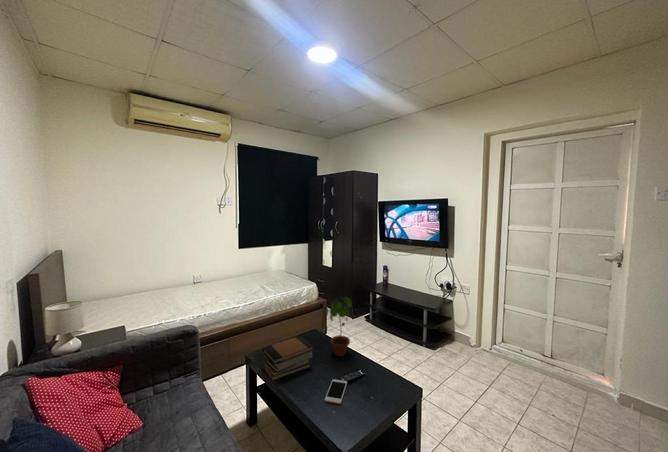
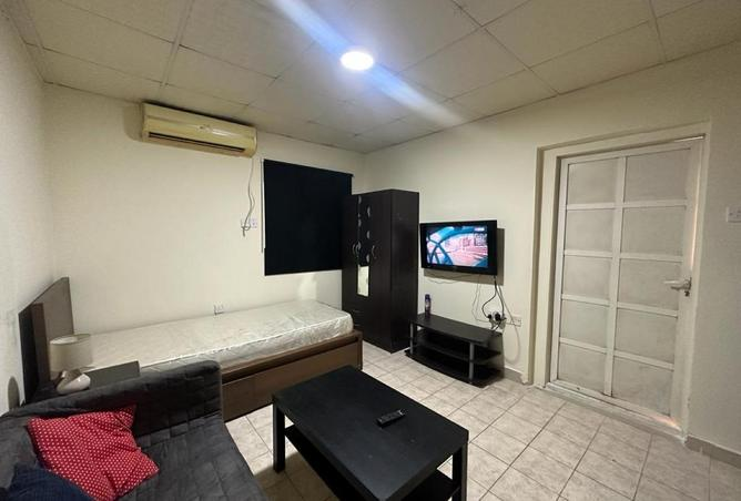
- cell phone (336, 390)
- potted plant (340, 325)
- book stack (288, 356)
